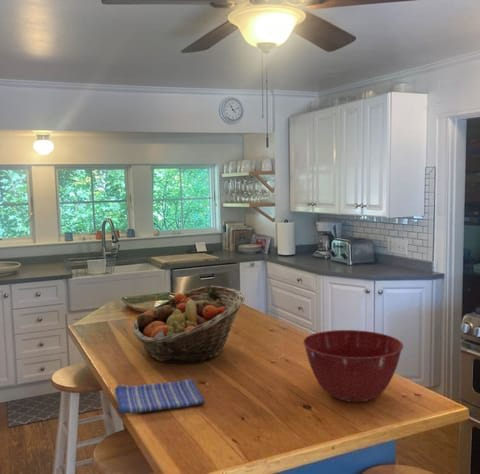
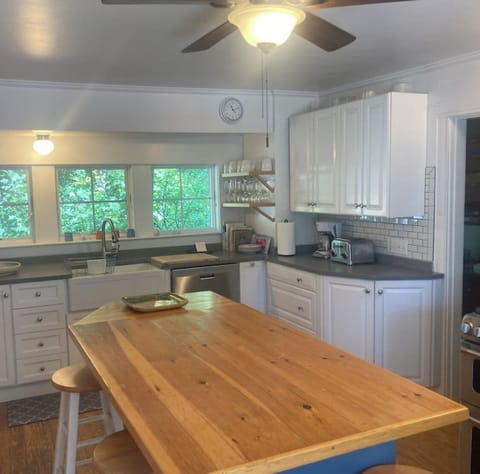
- fruit basket (188, 321)
- dish towel (158, 394)
- mixing bowl (352, 367)
